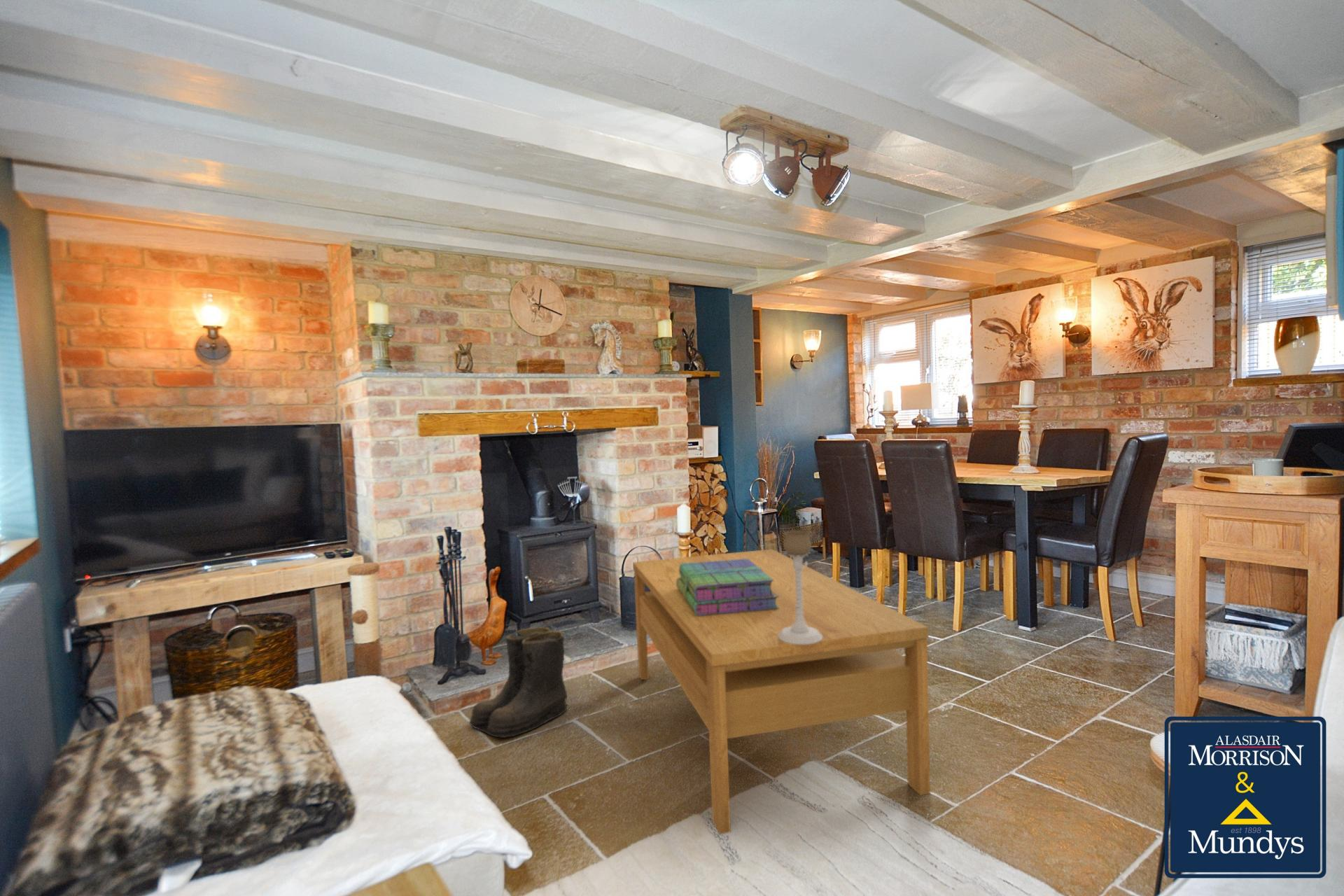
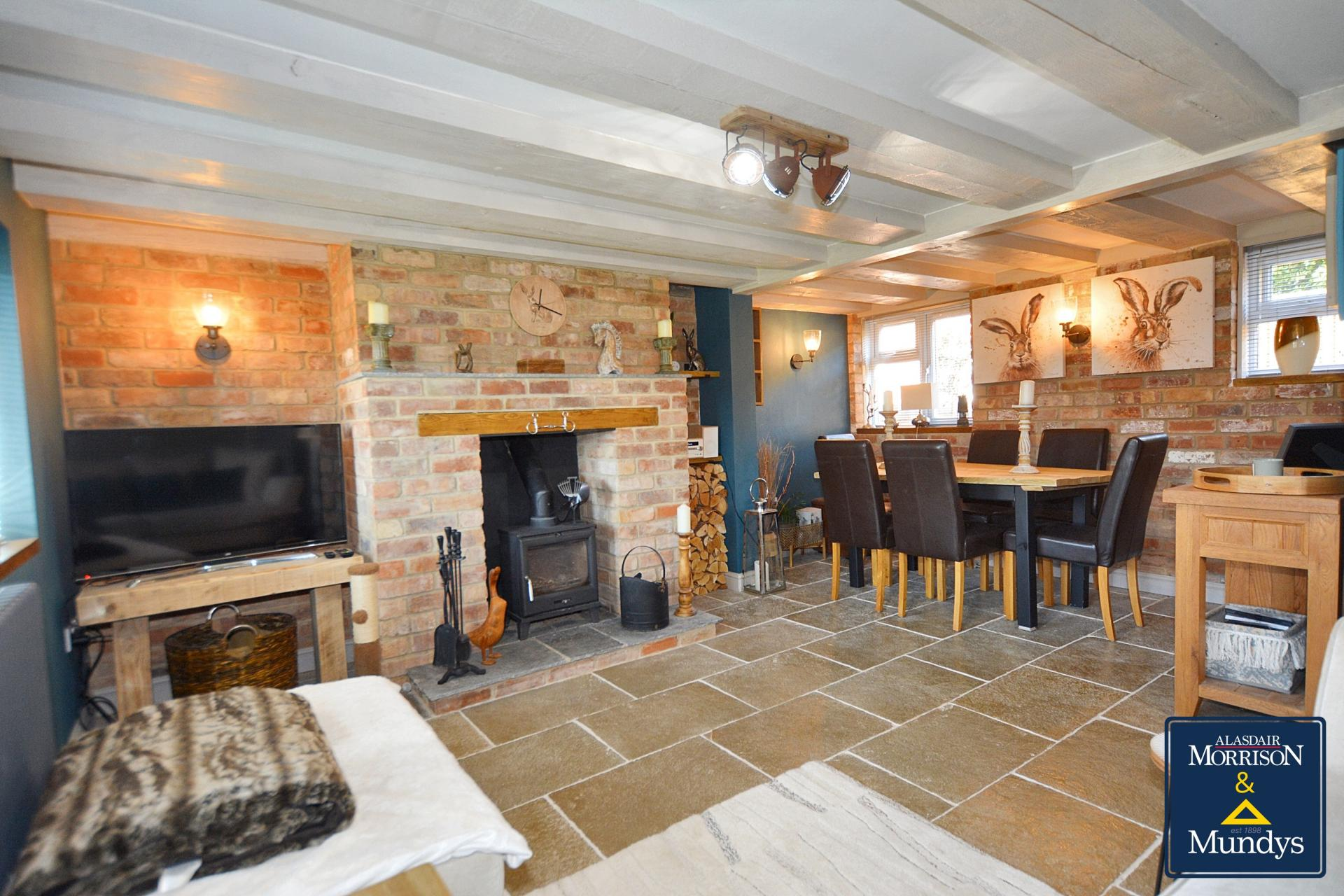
- candle holder (798, 584)
- boots (519, 678)
- coffee table (752, 655)
- stack of books (724, 584)
